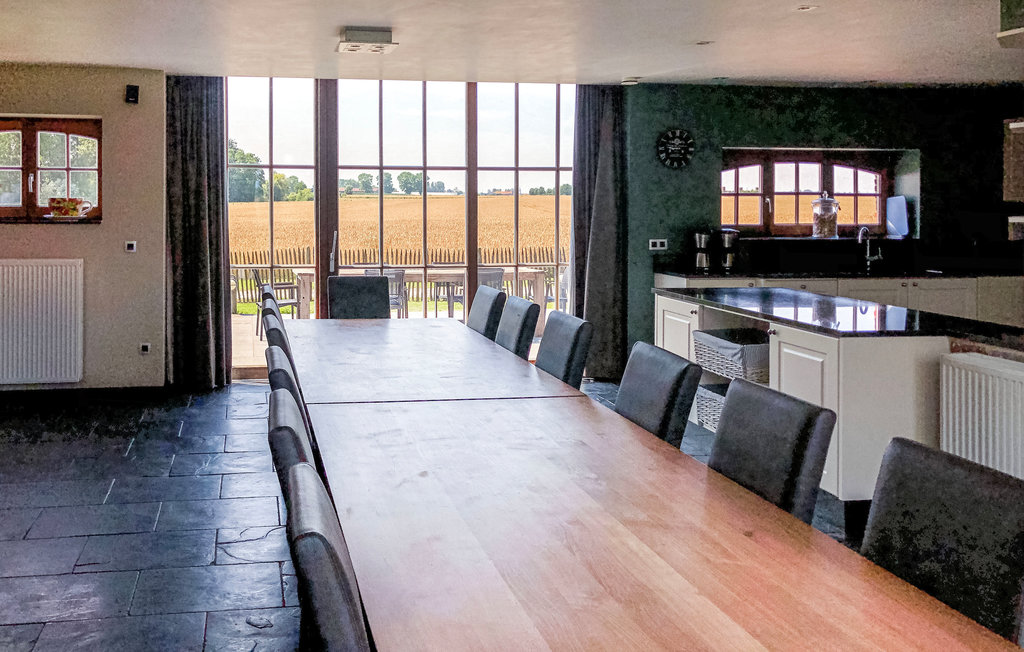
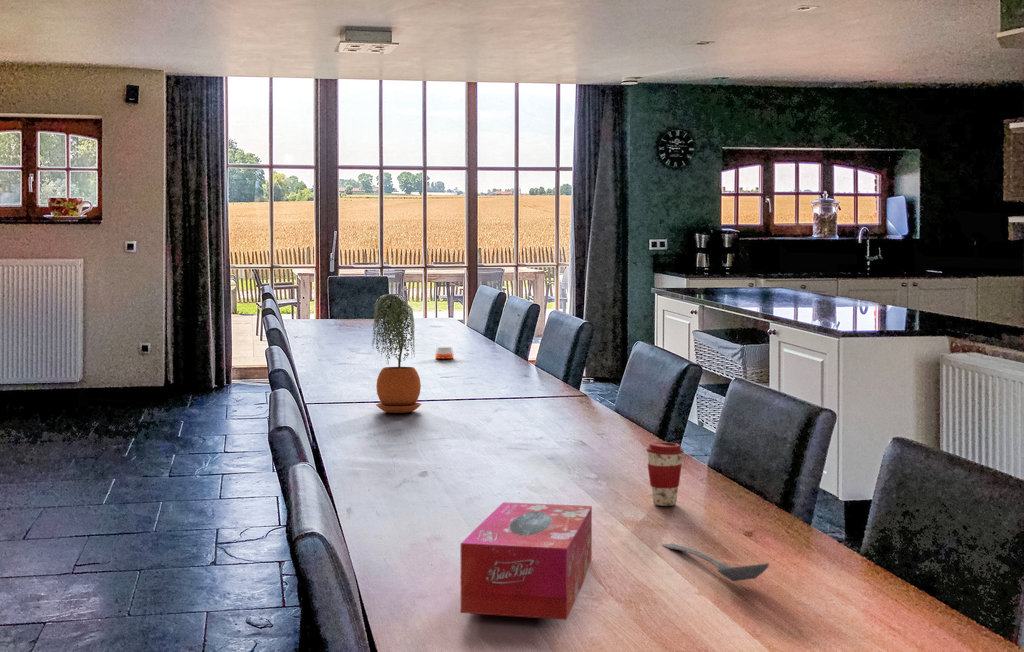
+ coffee cup (664, 473)
+ stirrer (705, 555)
+ candle (444, 346)
+ potted plant (395, 352)
+ tissue box (531, 555)
